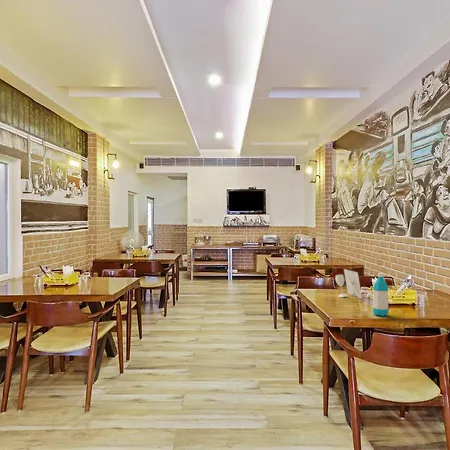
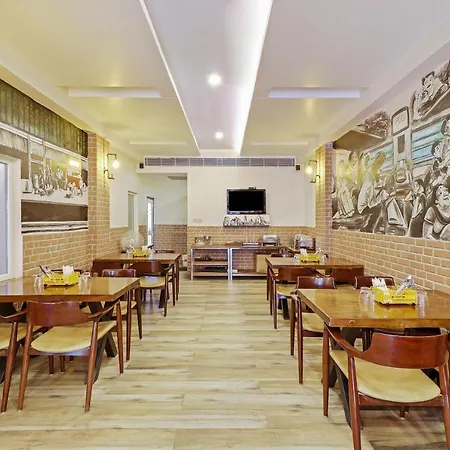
- water bottle (380, 294)
- glass (346, 283)
